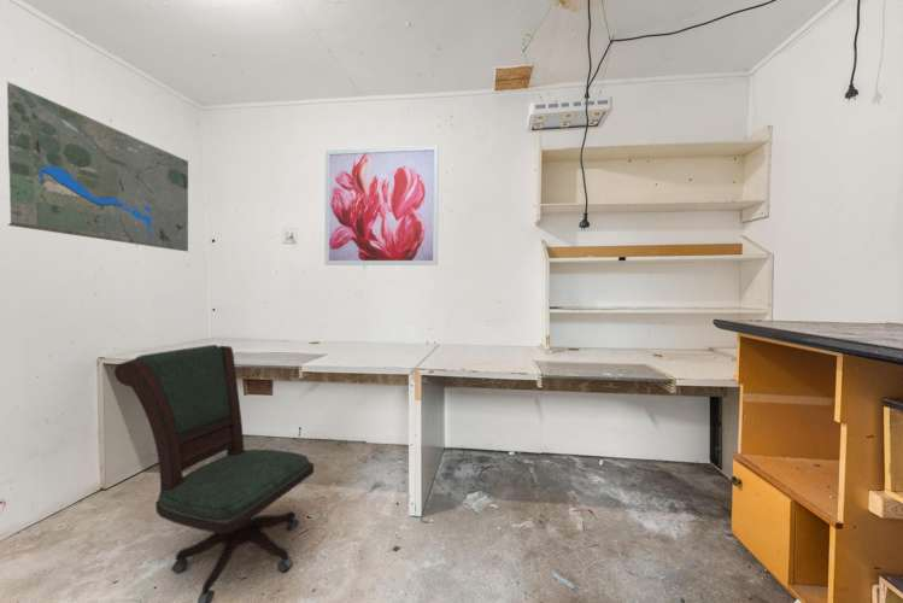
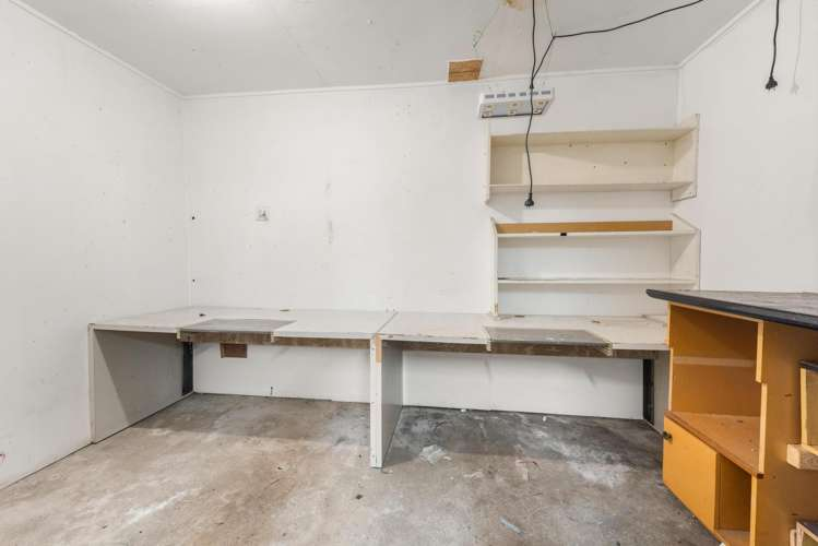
- wall art (380, 206)
- road map (118, 186)
- office chair (227, 452)
